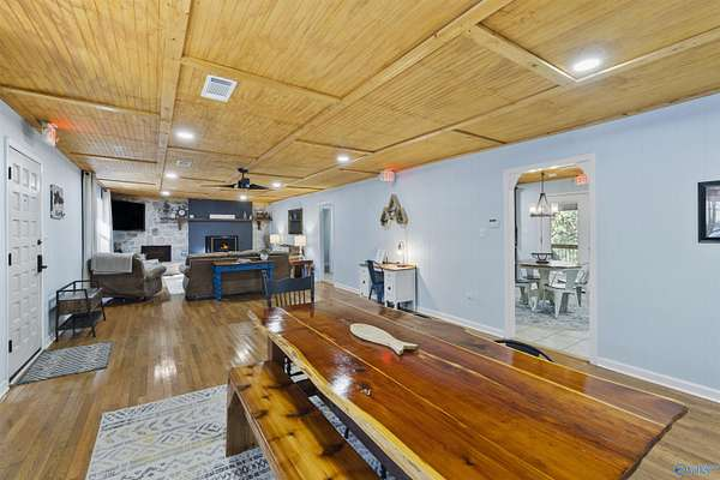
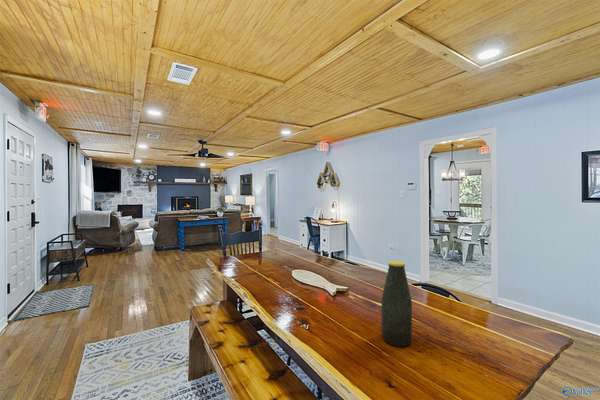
+ bottle (396, 300)
